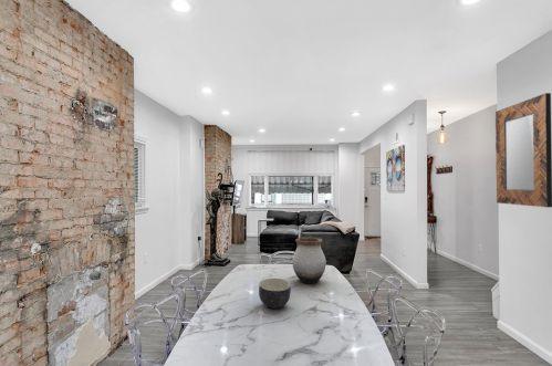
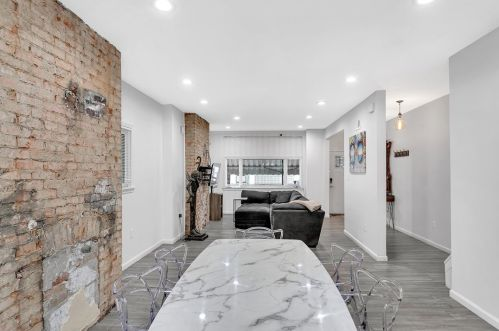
- bowl (274, 294)
- home mirror (520, 154)
- vase (309, 260)
